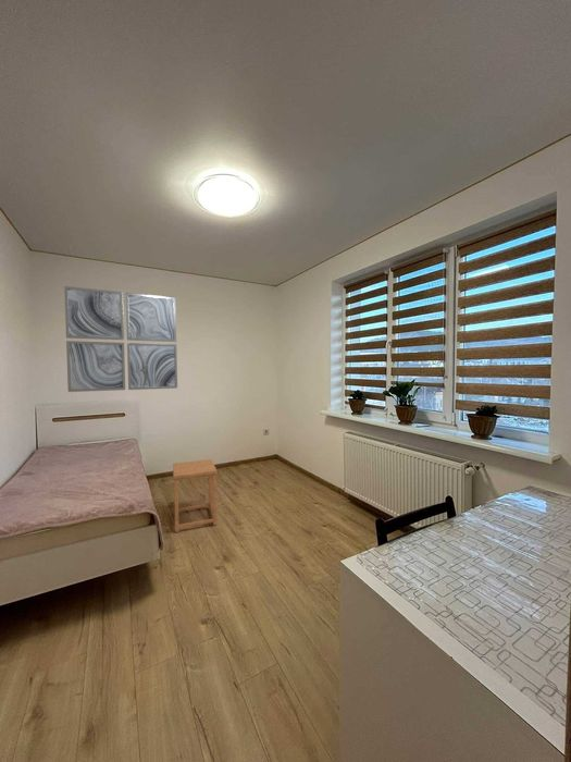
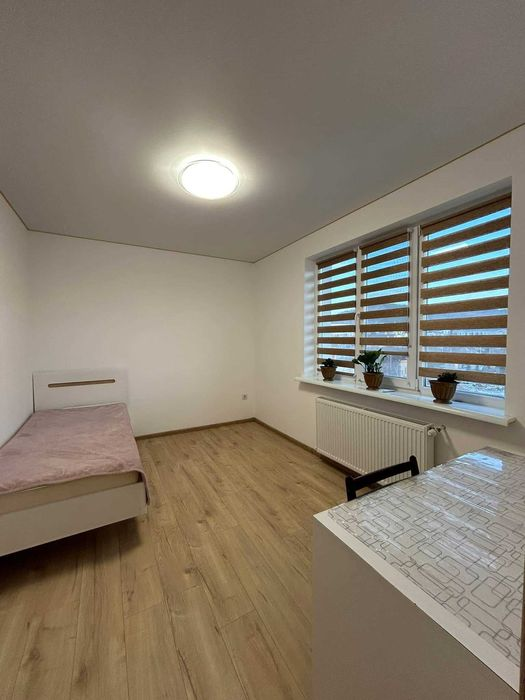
- side table (195, 505)
- wall art (127, 340)
